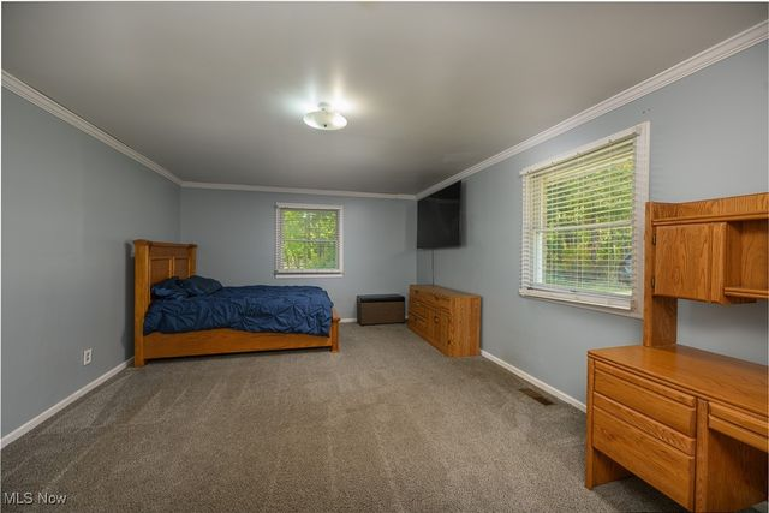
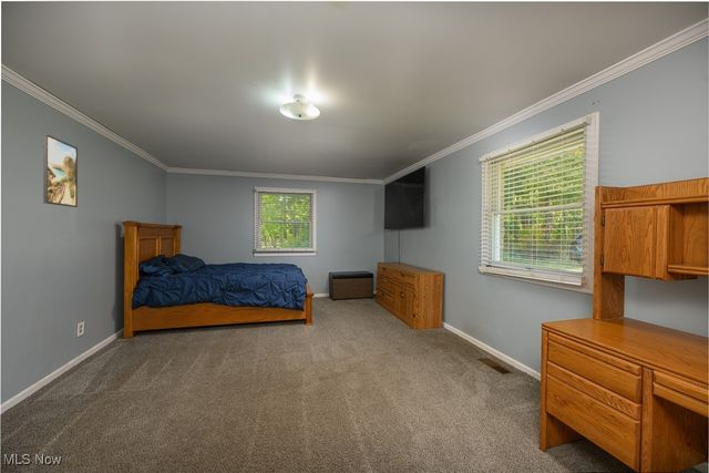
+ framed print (61, 173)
